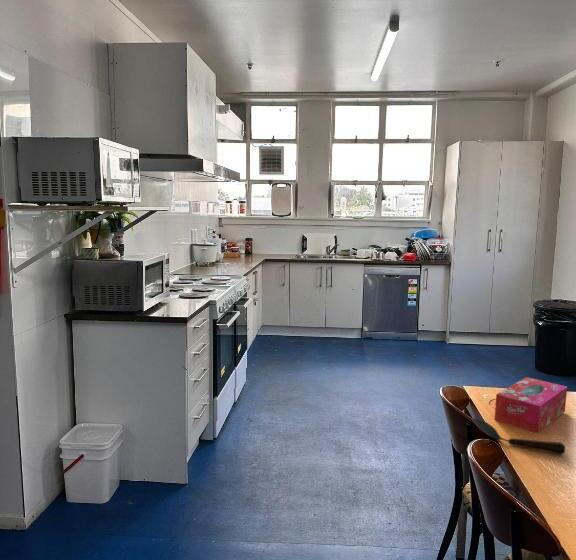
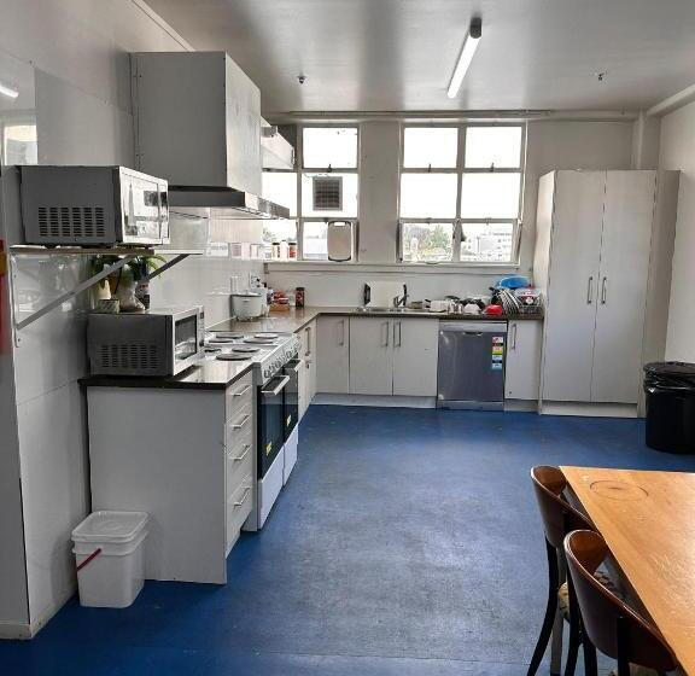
- tissue box (531, 403)
- spoon (513, 438)
